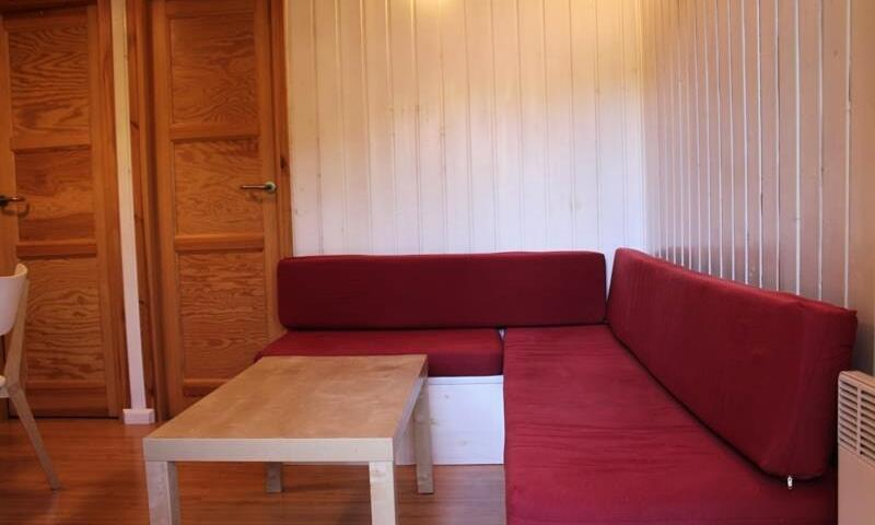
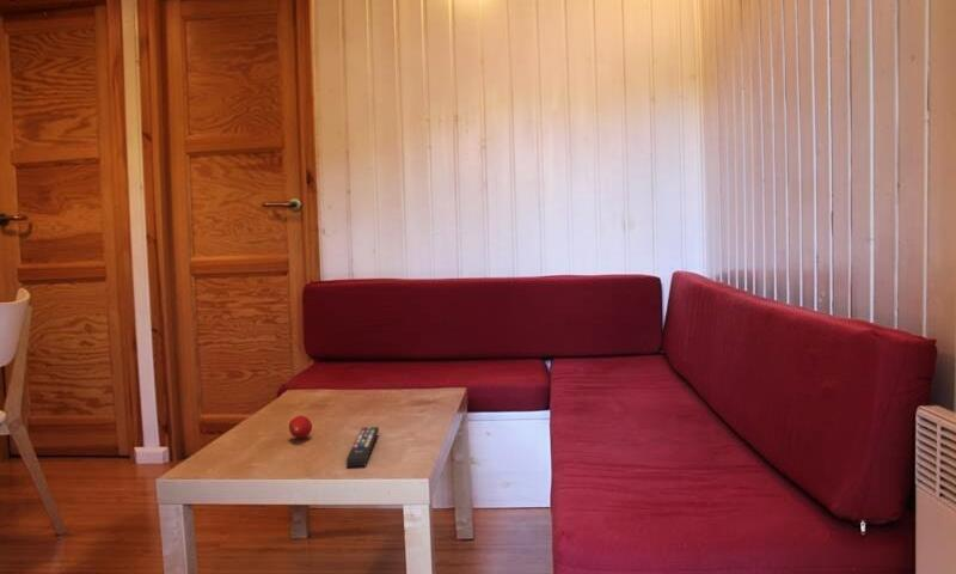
+ fruit (300, 427)
+ remote control (363, 444)
